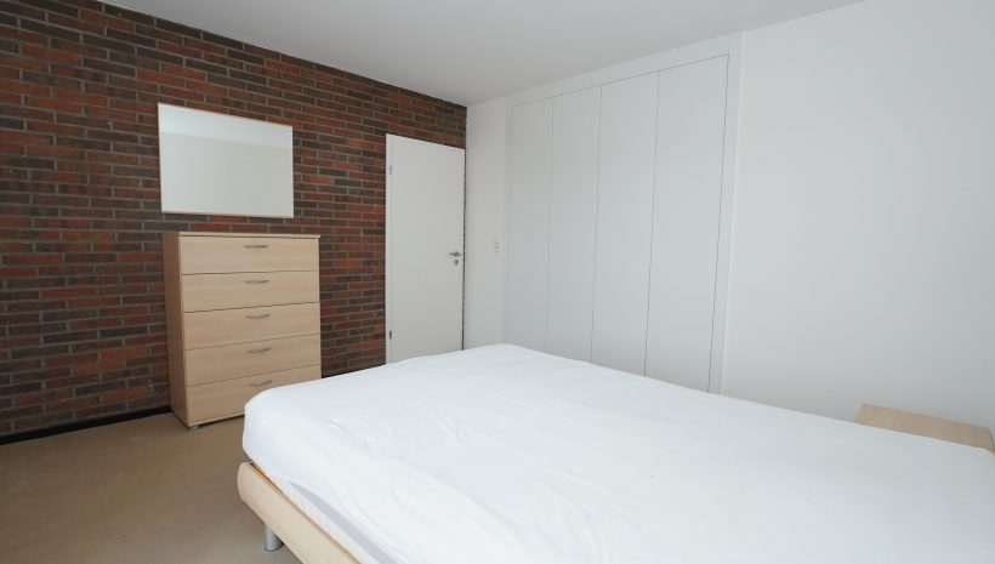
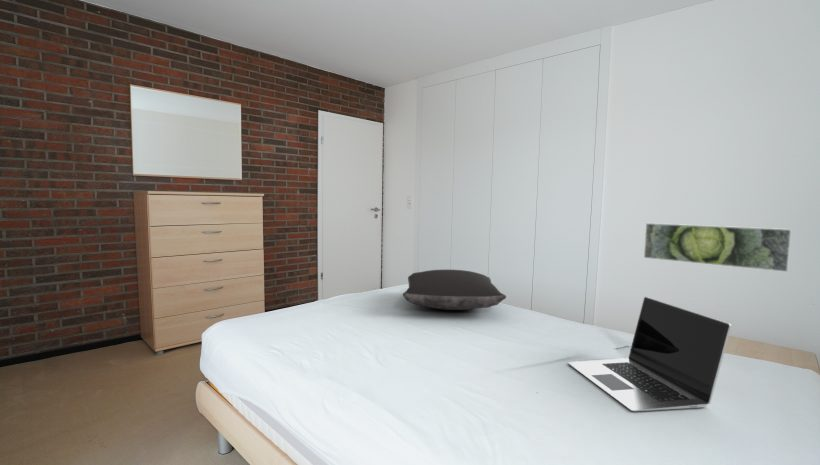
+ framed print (710, 245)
+ pillow (450, 288)
+ laptop (639, 346)
